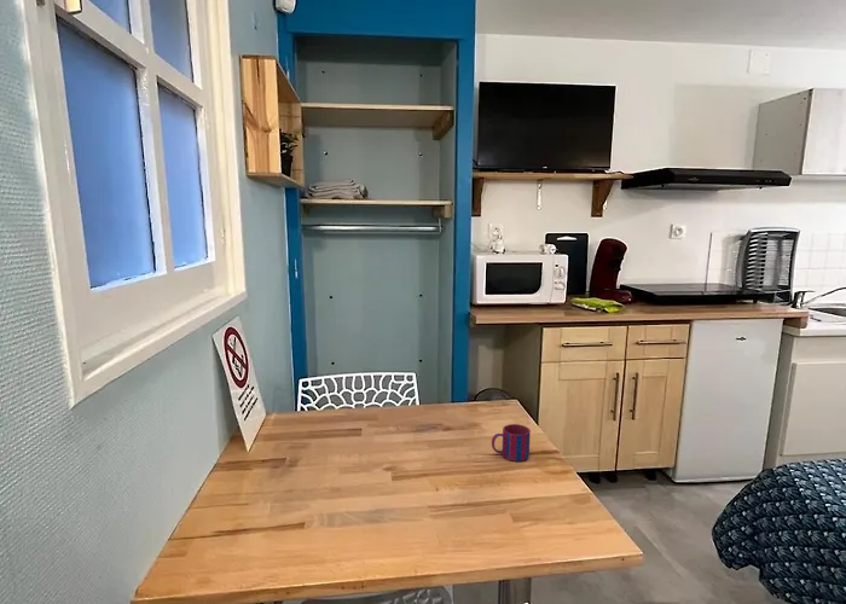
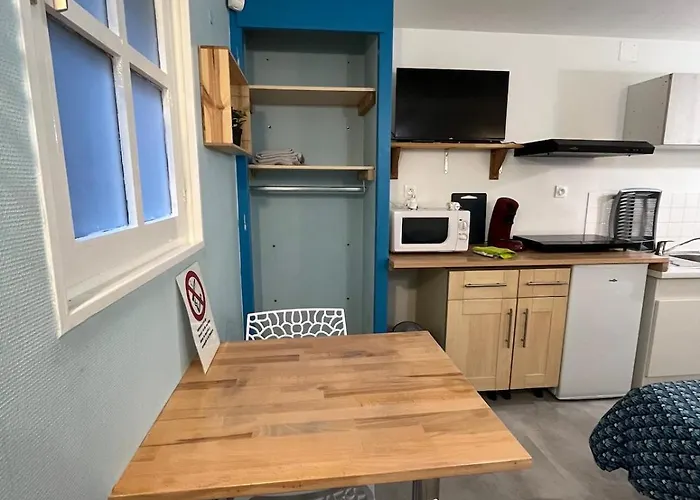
- mug (509, 442)
